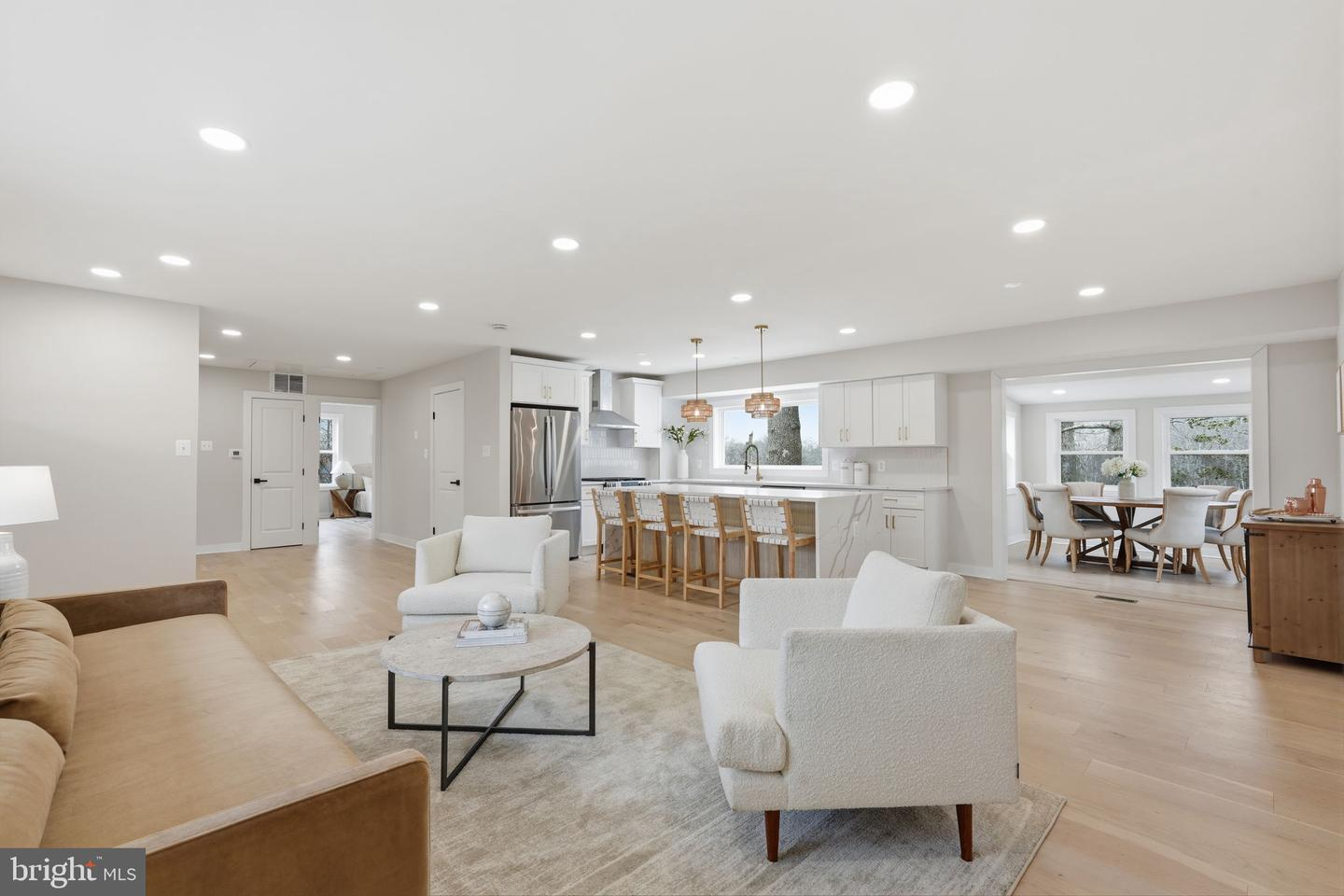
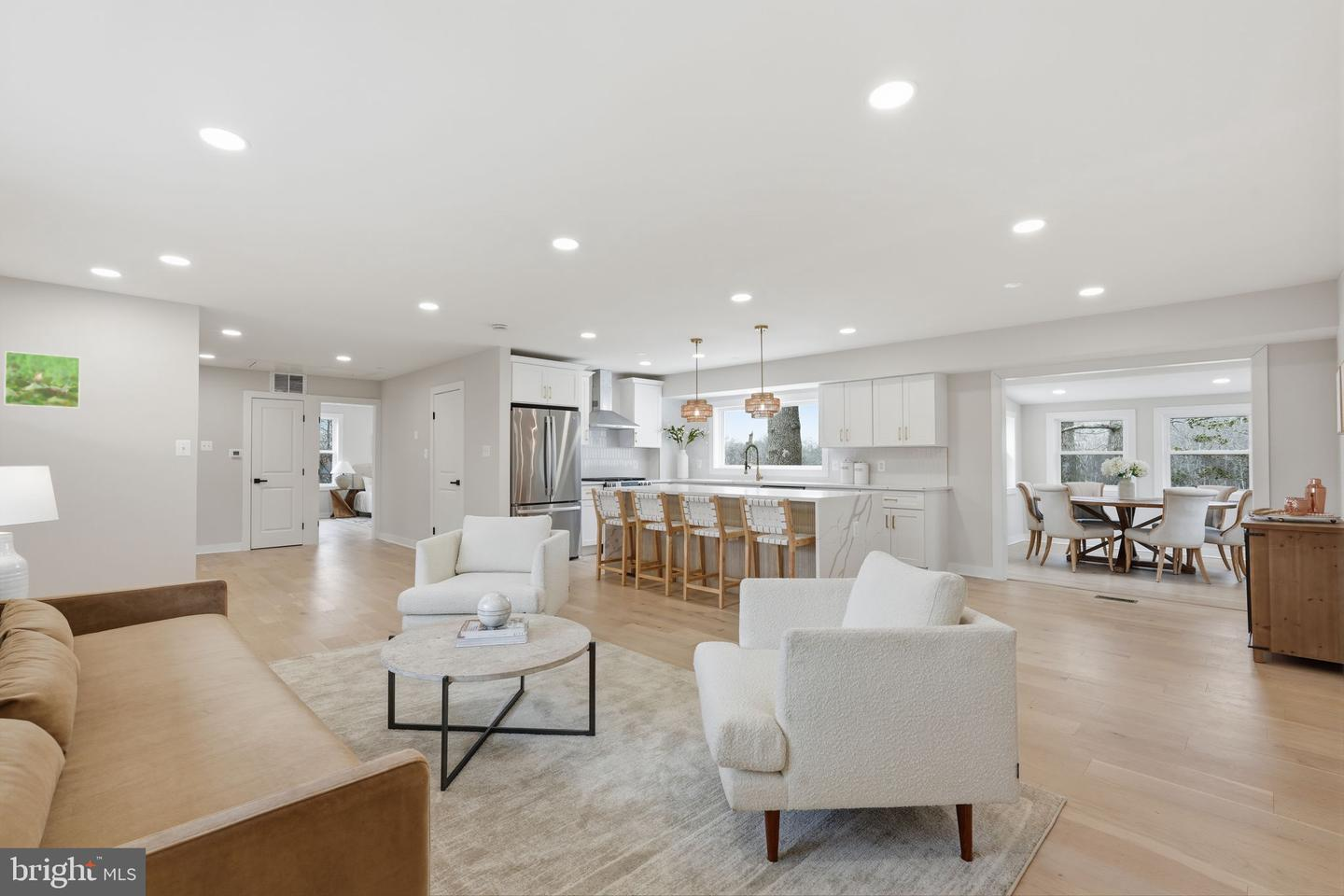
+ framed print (43, 380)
